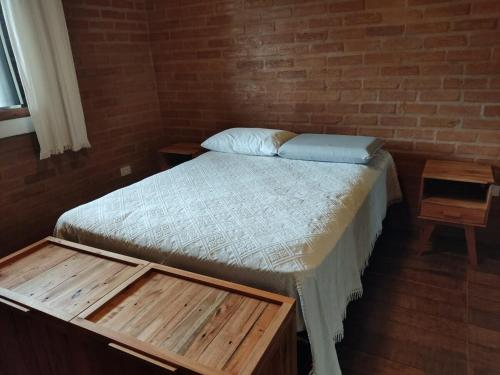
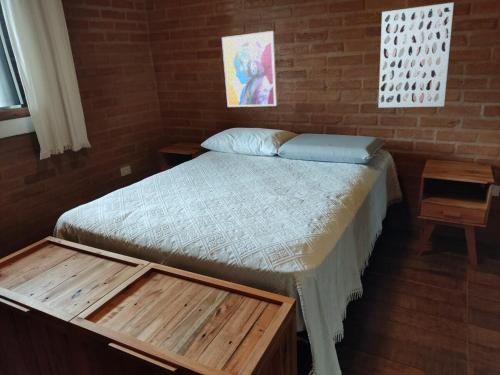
+ wall art (249, 71)
+ wall art (413, 59)
